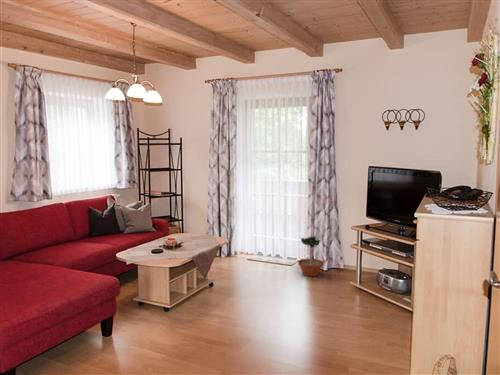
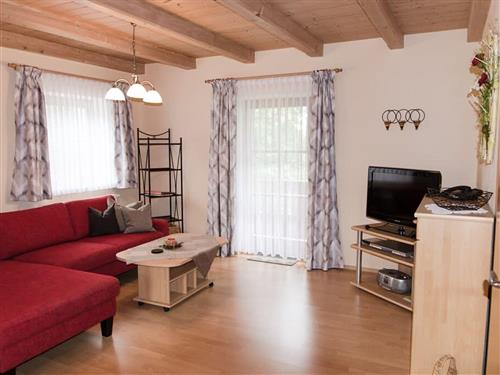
- potted tree (310, 252)
